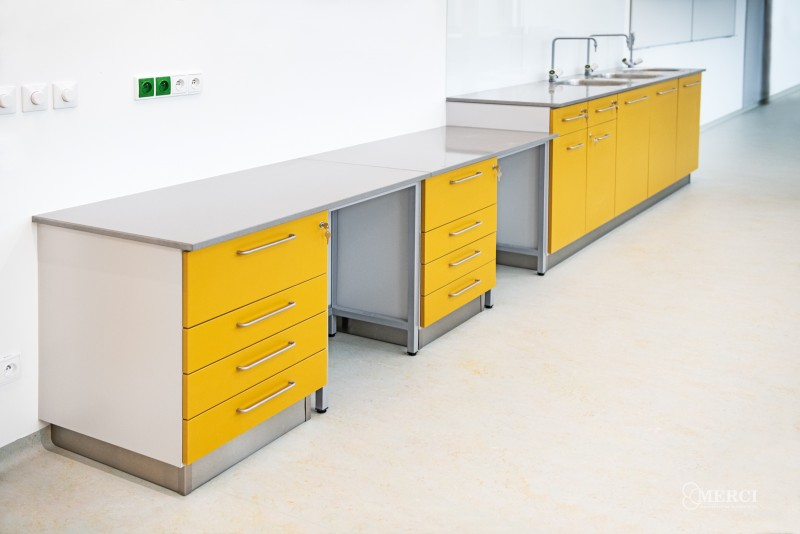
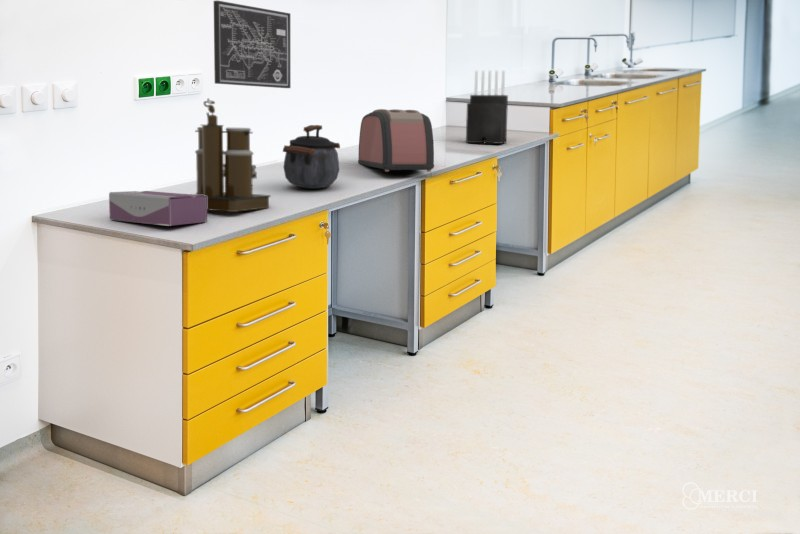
+ toaster (393, 139)
+ tissue box (158, 206)
+ knife block (486, 106)
+ wall art (254, 46)
+ coffee maker (225, 153)
+ kettle (310, 156)
